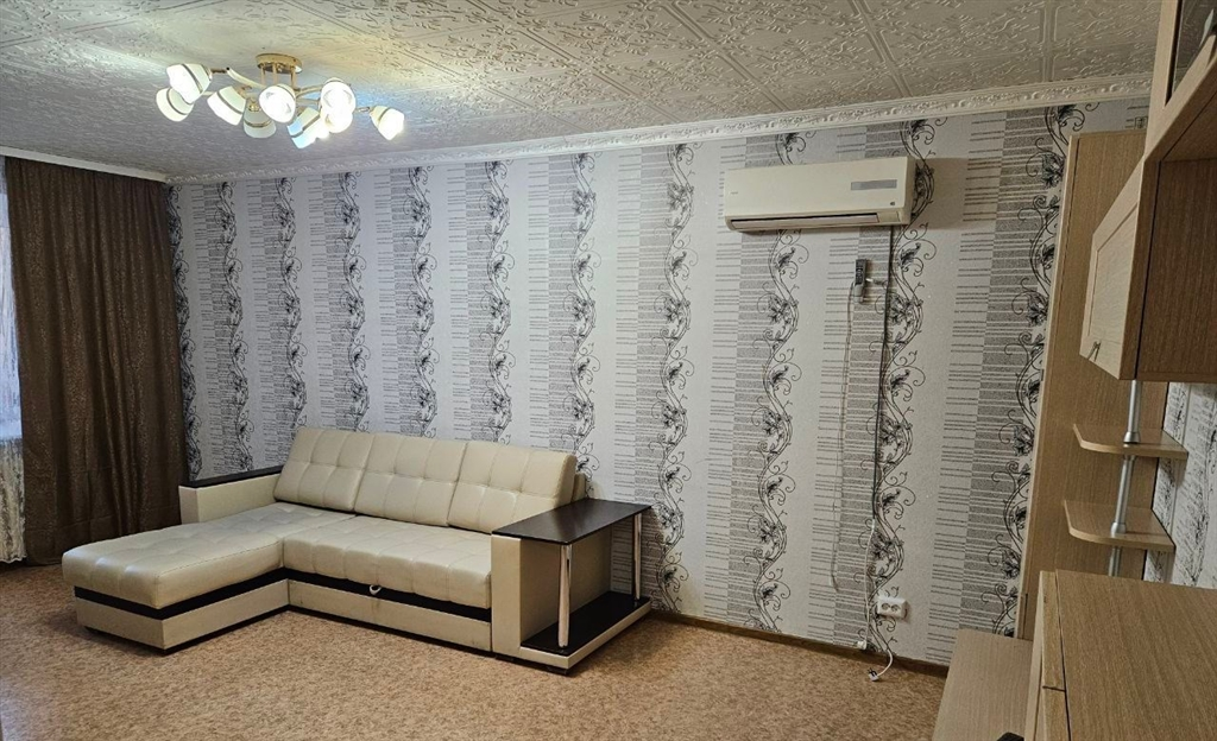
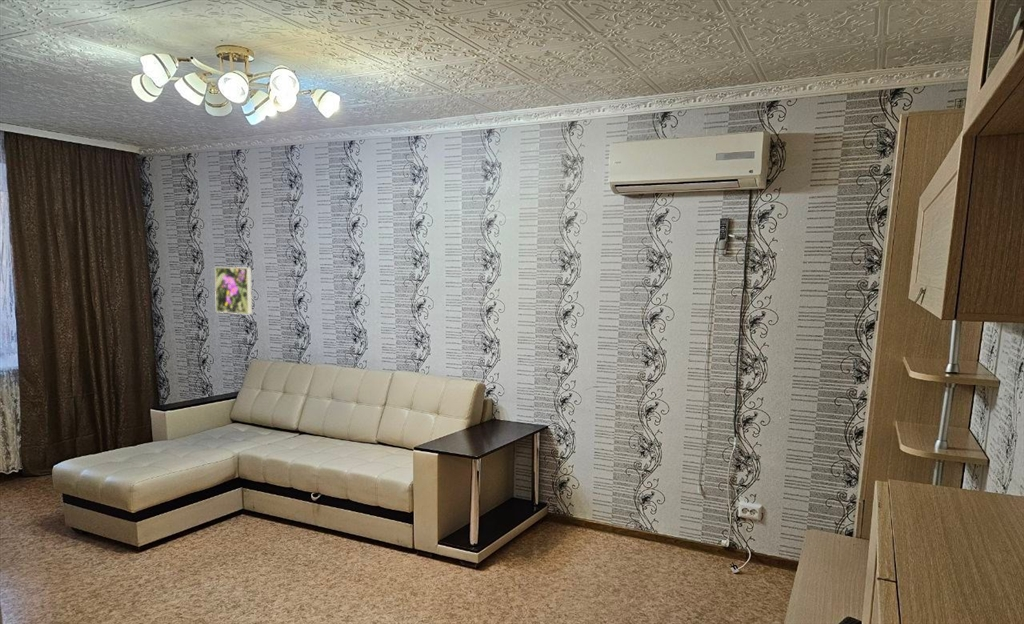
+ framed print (233, 290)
